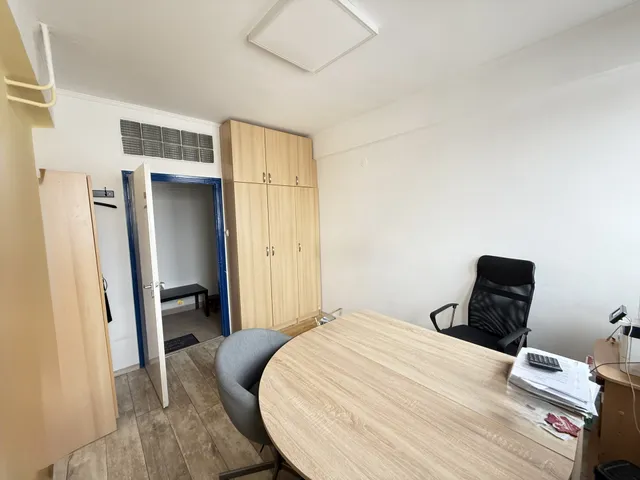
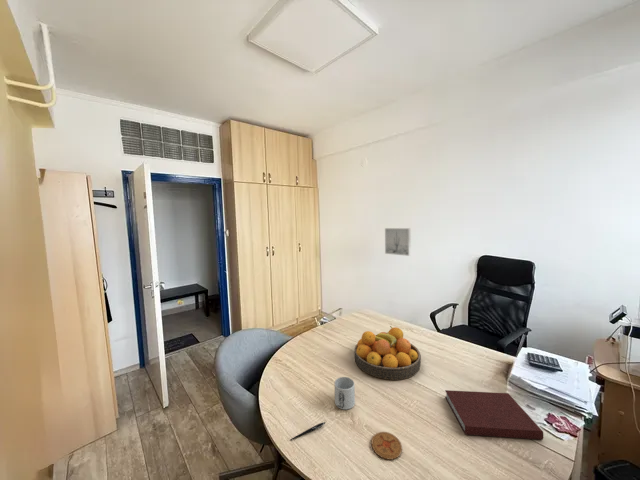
+ pen (308, 430)
+ mug (345, 390)
+ wall art (397, 241)
+ coaster (386, 444)
+ fruit bowl (386, 346)
+ notebook (488, 412)
